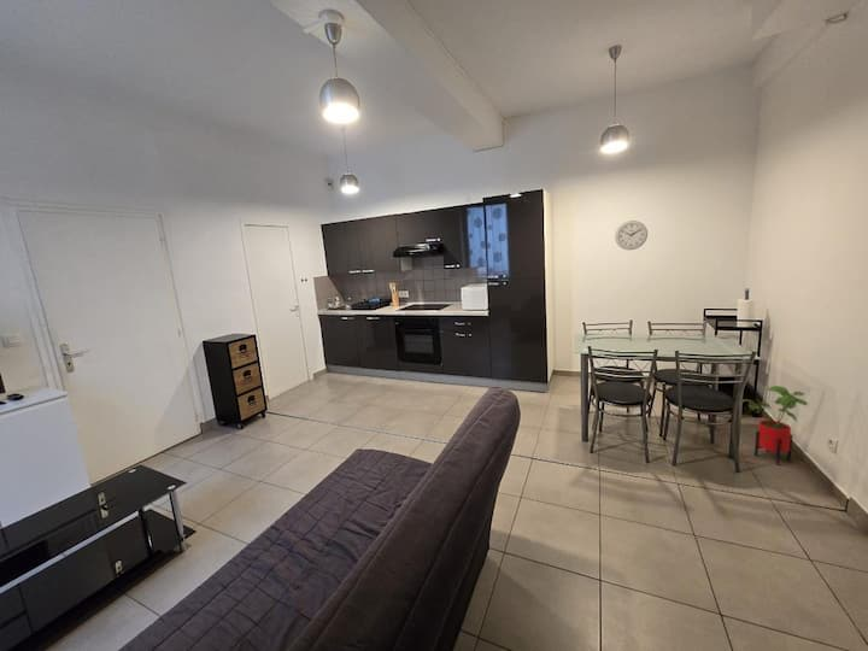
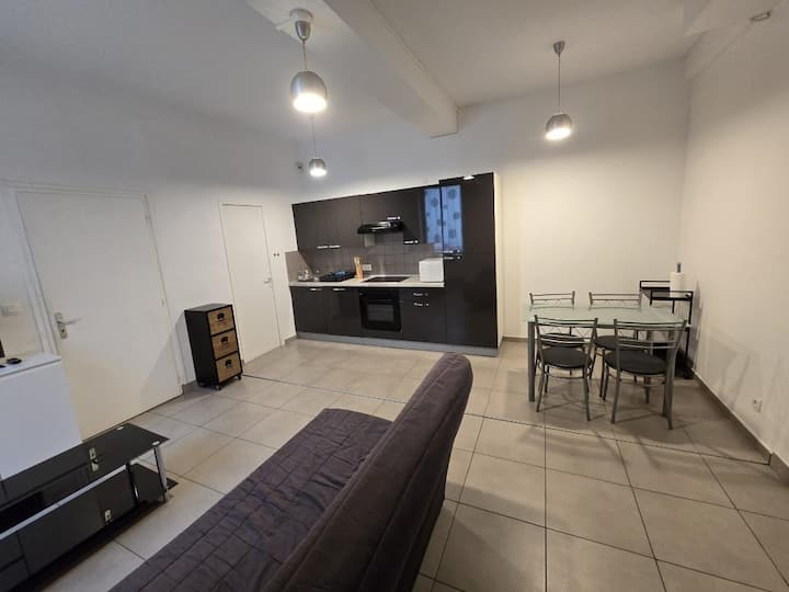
- wall clock (631, 235)
- house plant (774, 421)
